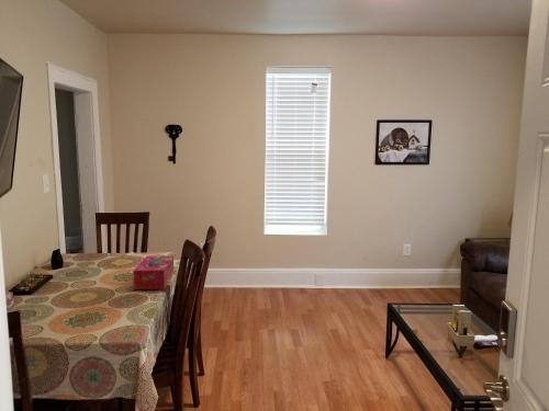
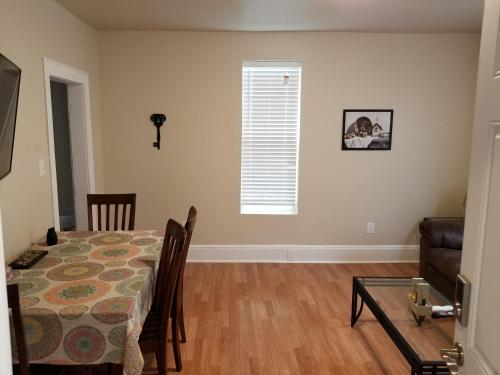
- tissue box (155, 271)
